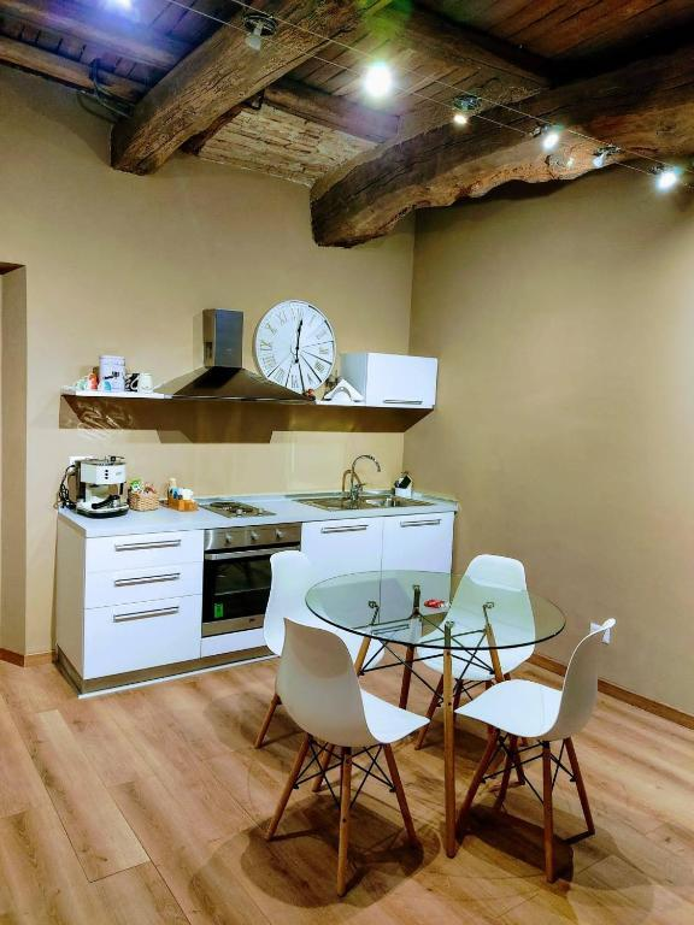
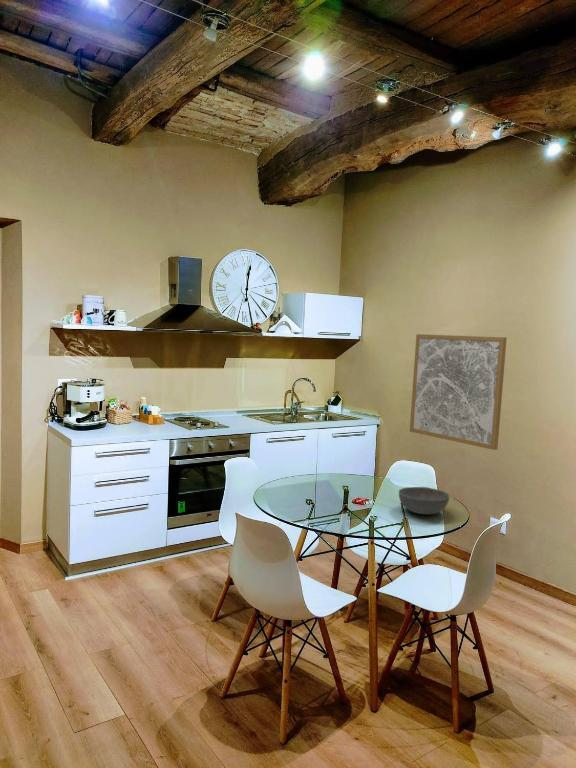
+ wall art (454, 388)
+ bowl (423, 502)
